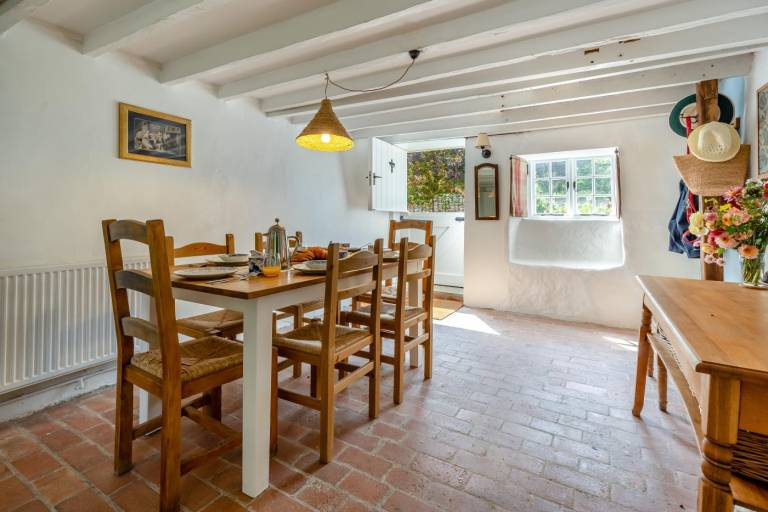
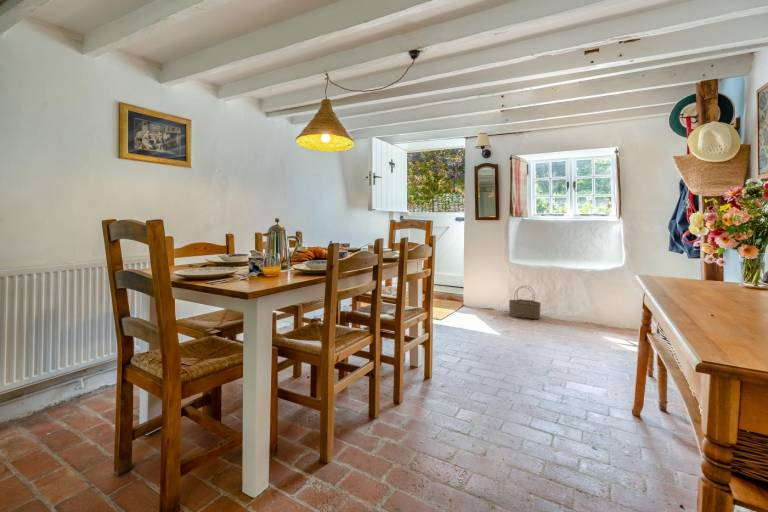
+ wicker basket (524, 301)
